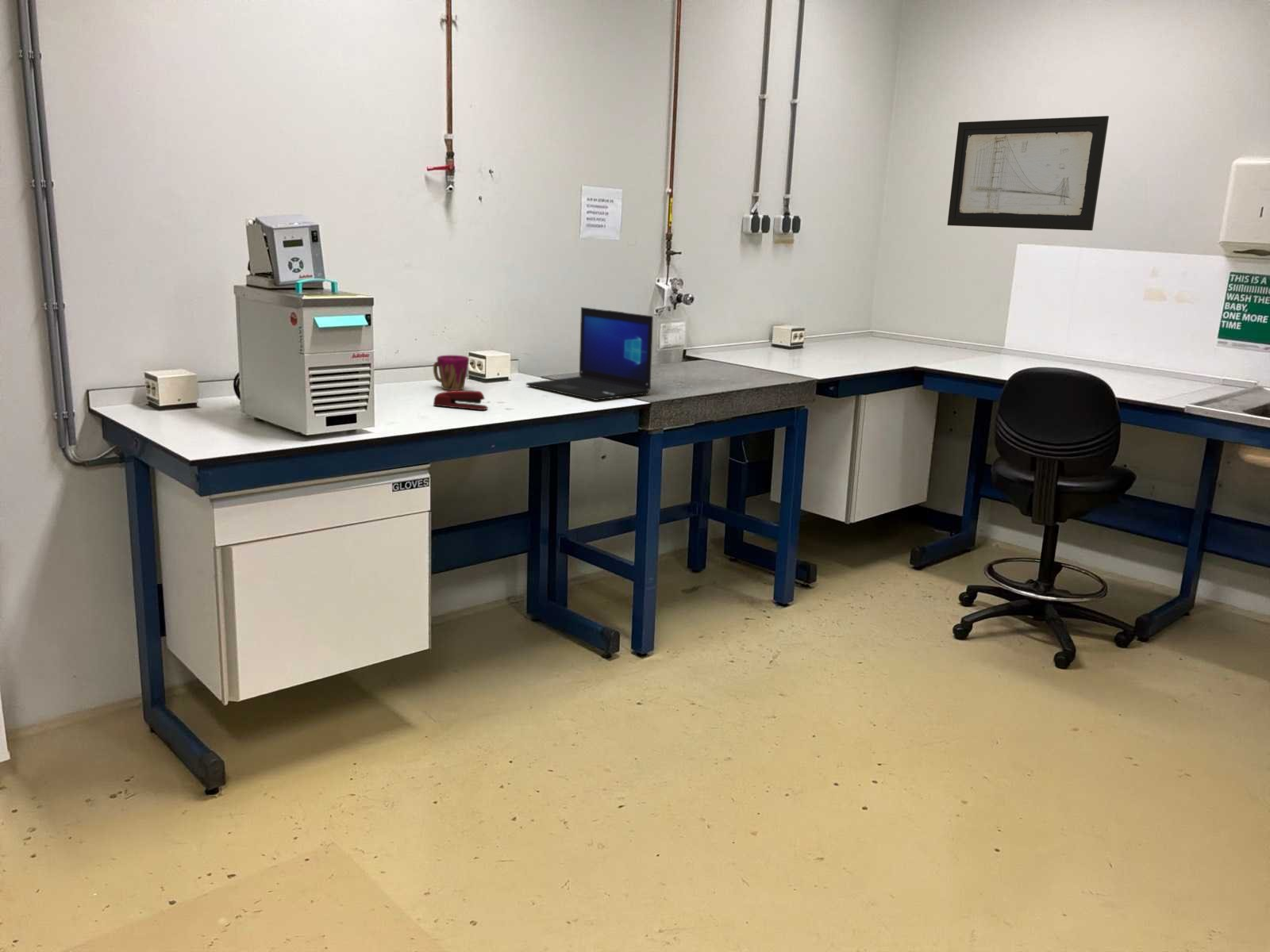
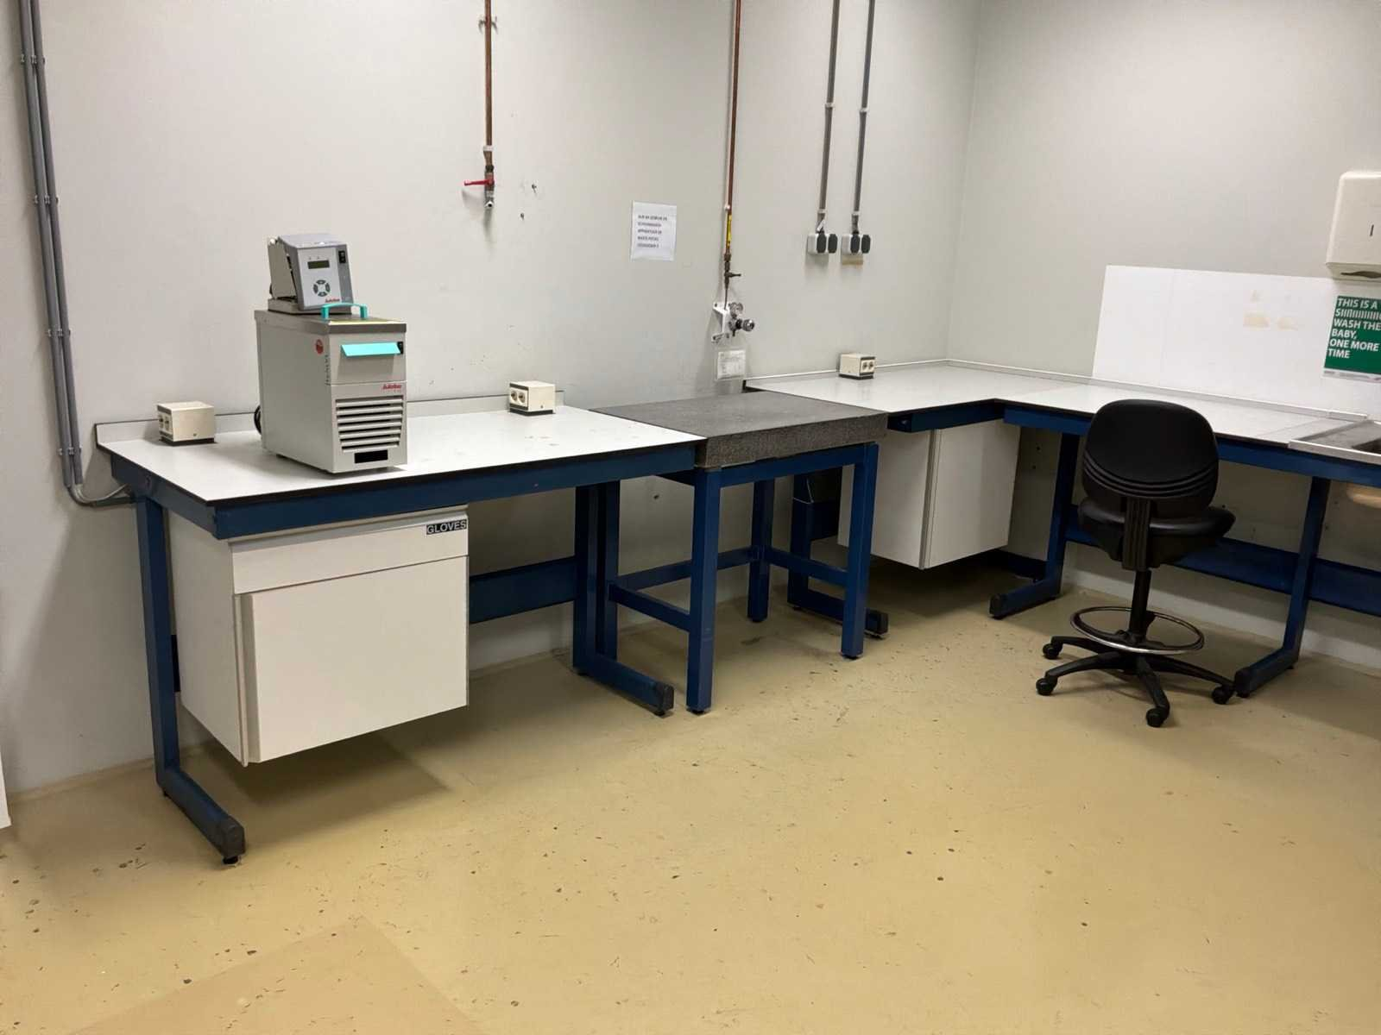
- cup (449, 372)
- stapler (460, 398)
- wall art (1022, 174)
- laptop (589, 351)
